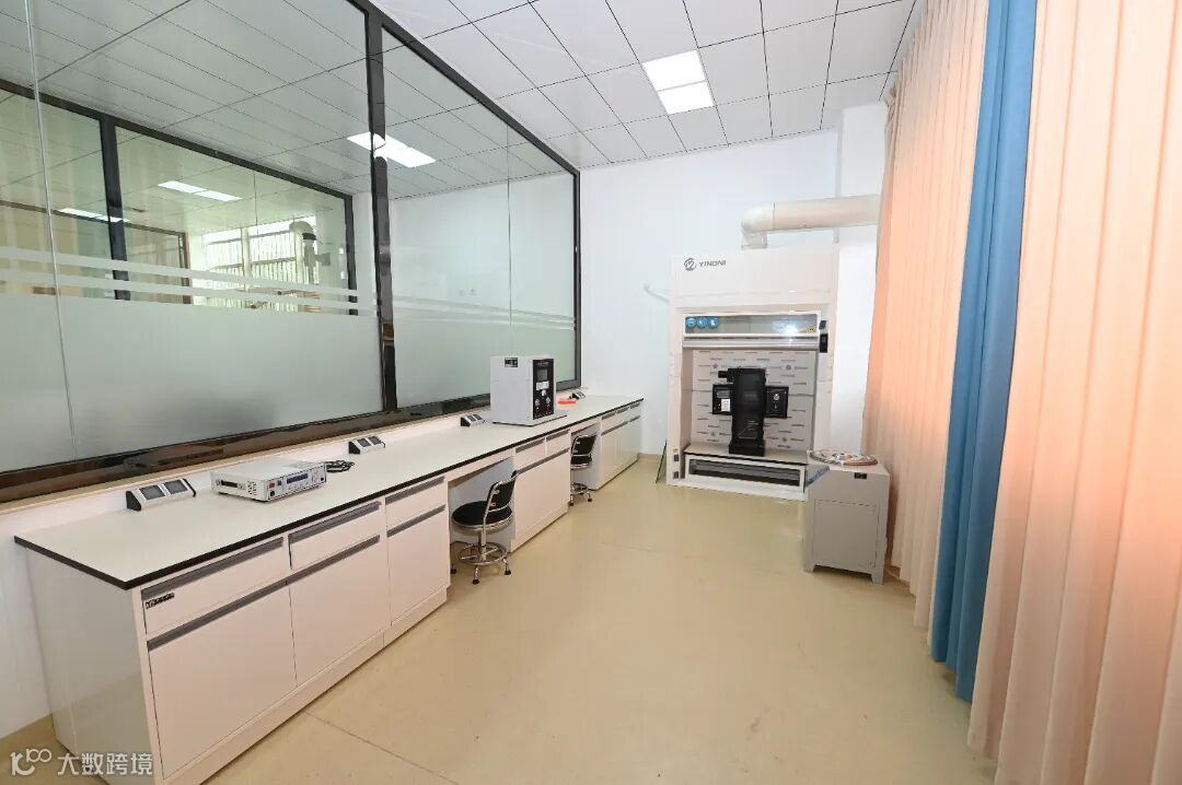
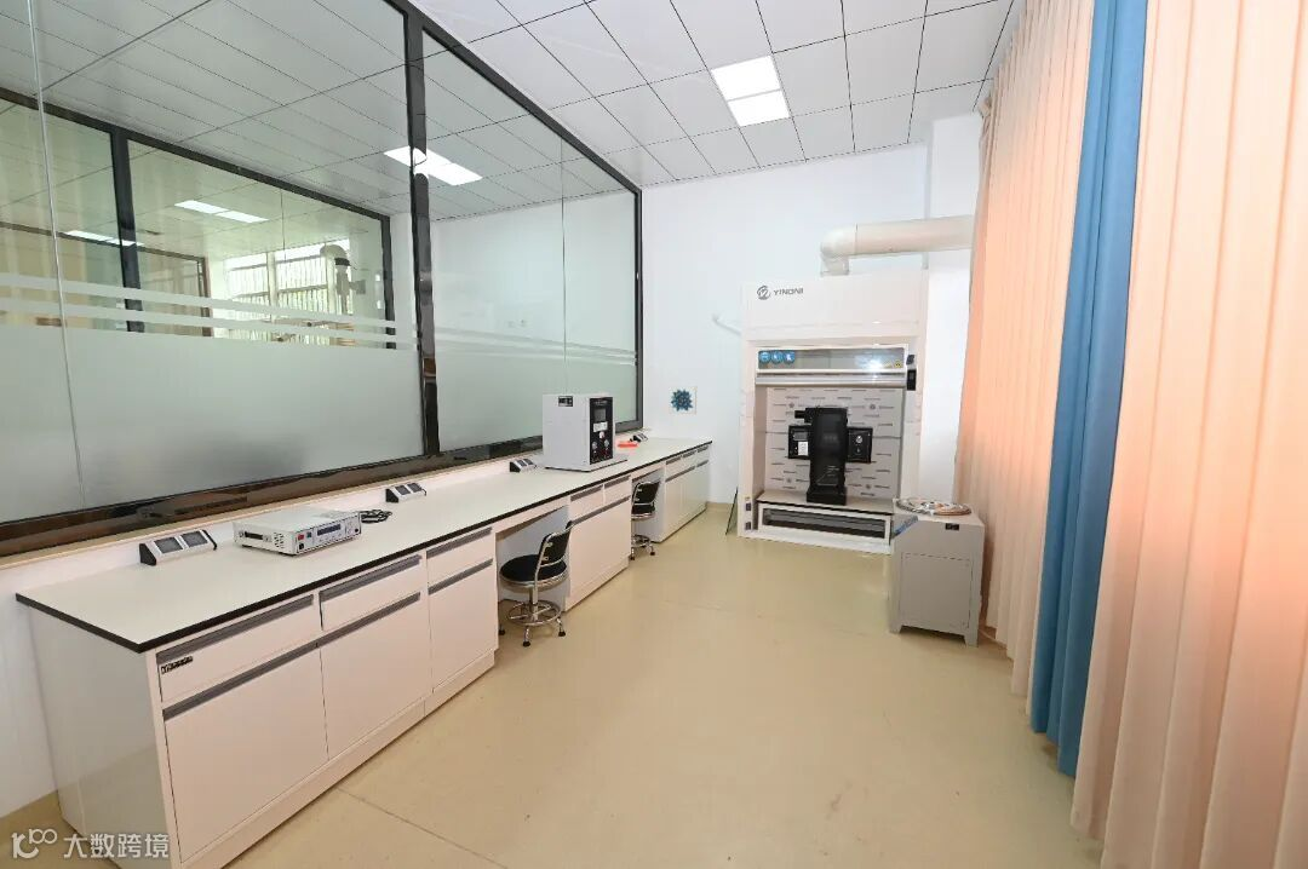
+ wall art (682, 399)
